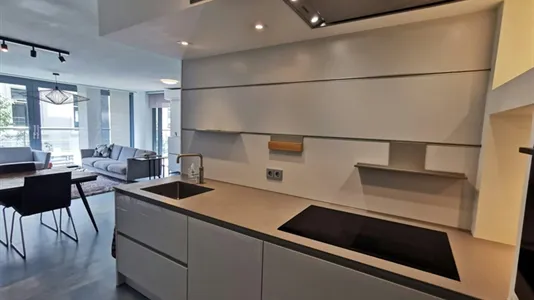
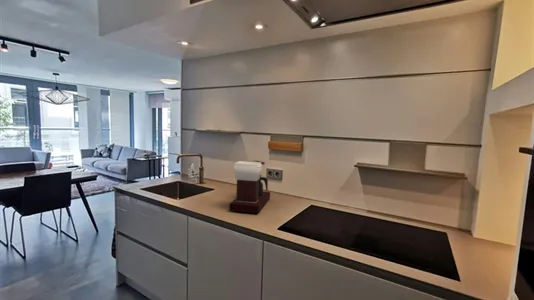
+ coffee maker (252, 182)
